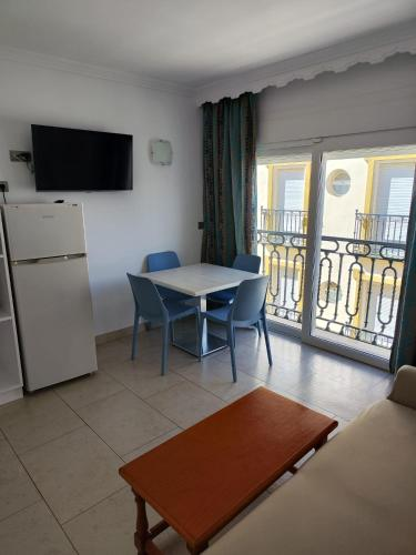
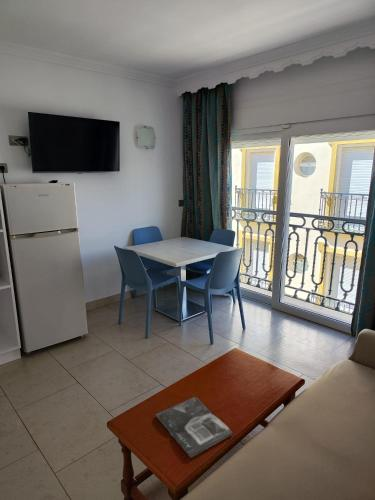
+ magazine (192, 423)
